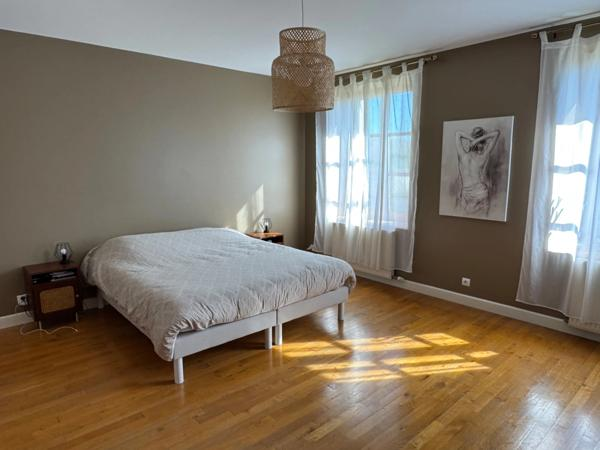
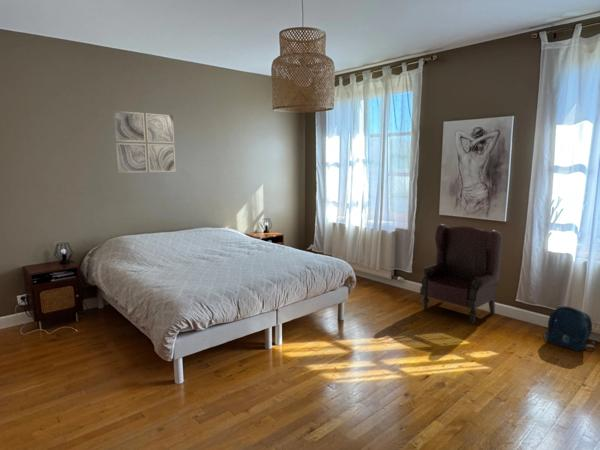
+ armchair (459, 270)
+ backpack (569, 324)
+ wall art (145, 144)
